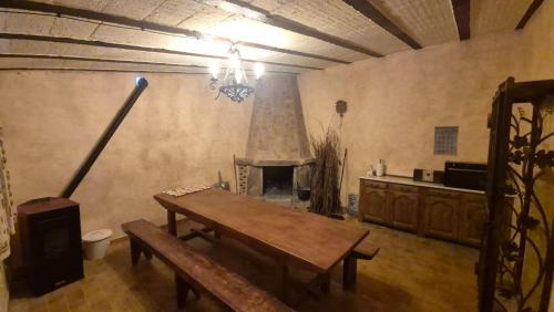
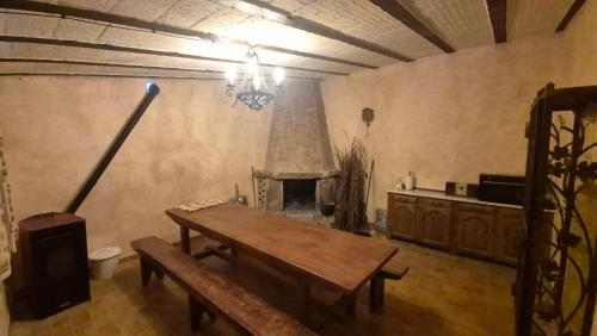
- calendar (445, 137)
